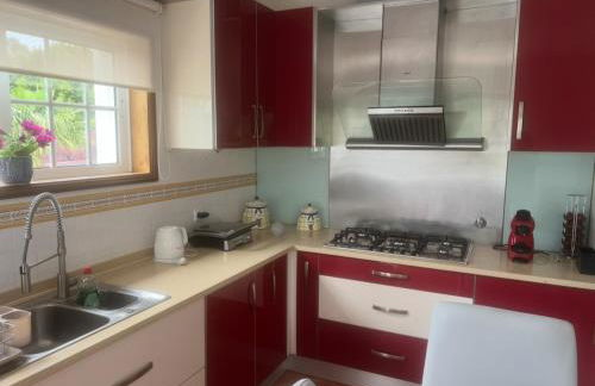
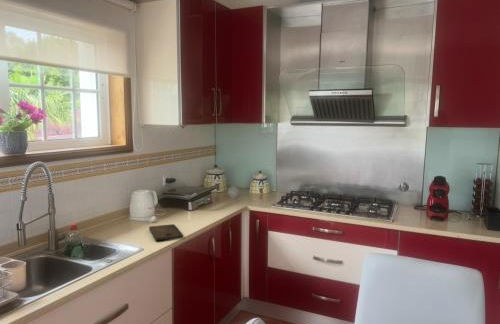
+ cutting board (165, 231)
